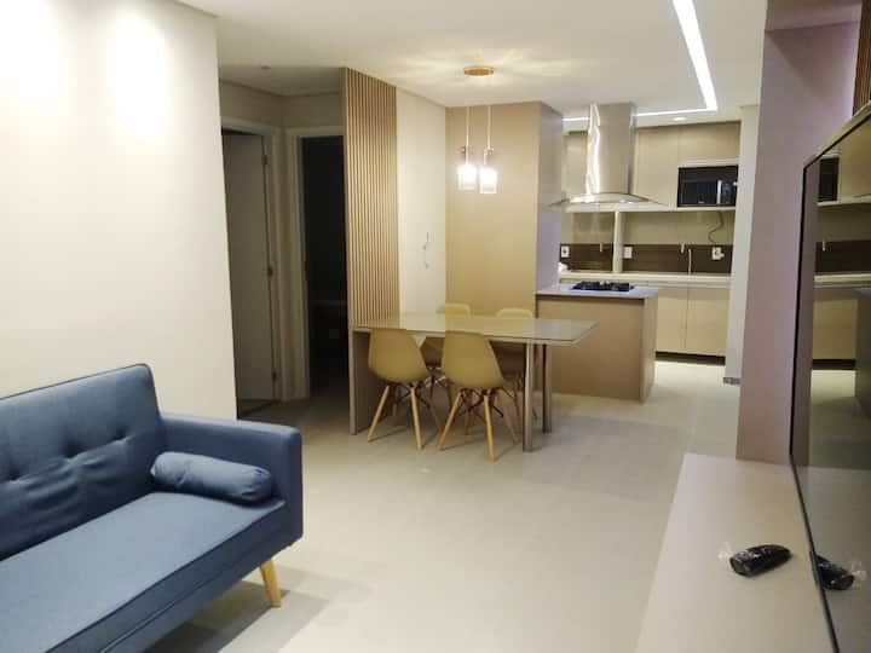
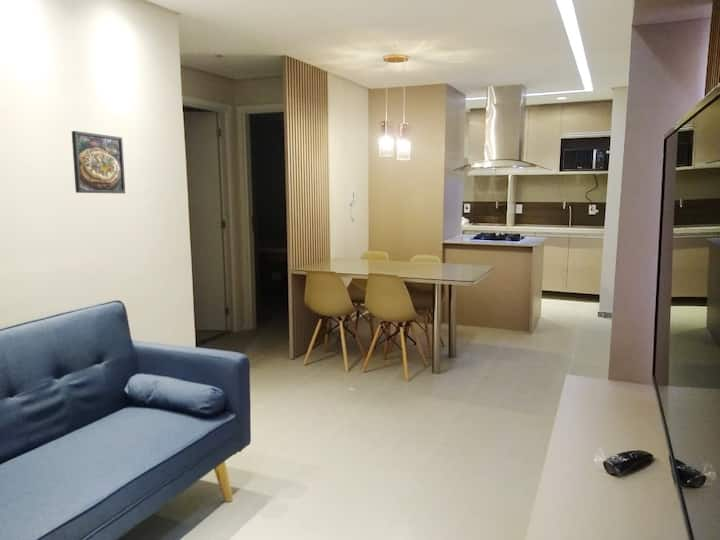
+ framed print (99, 163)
